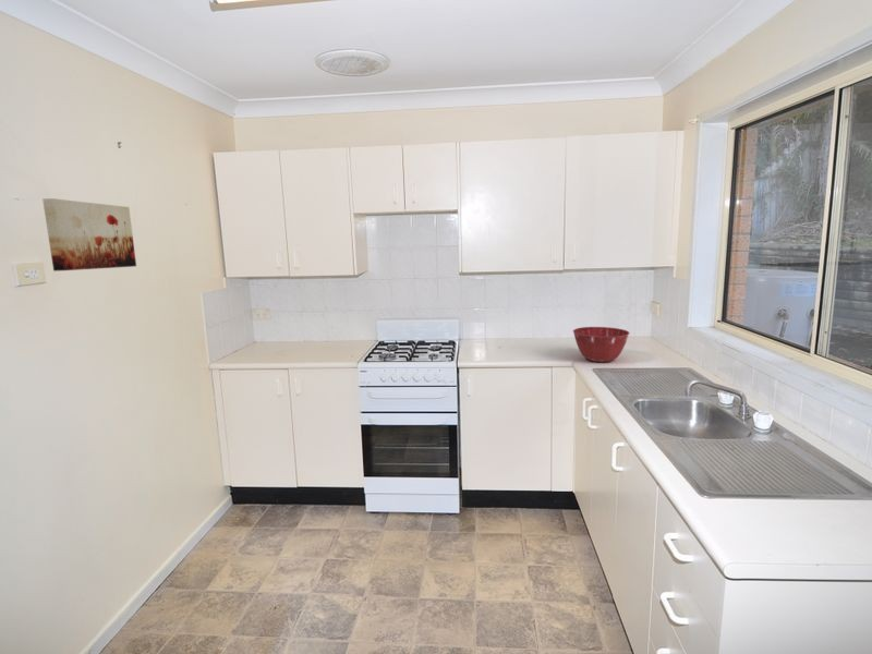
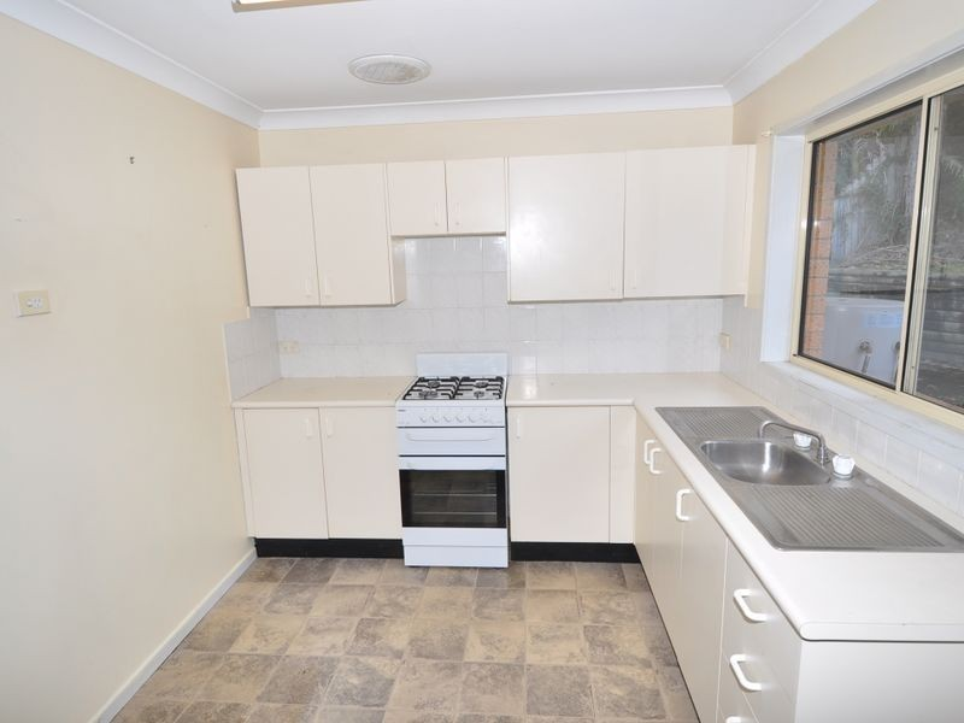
- mixing bowl (600, 344)
- wall art (94, 235)
